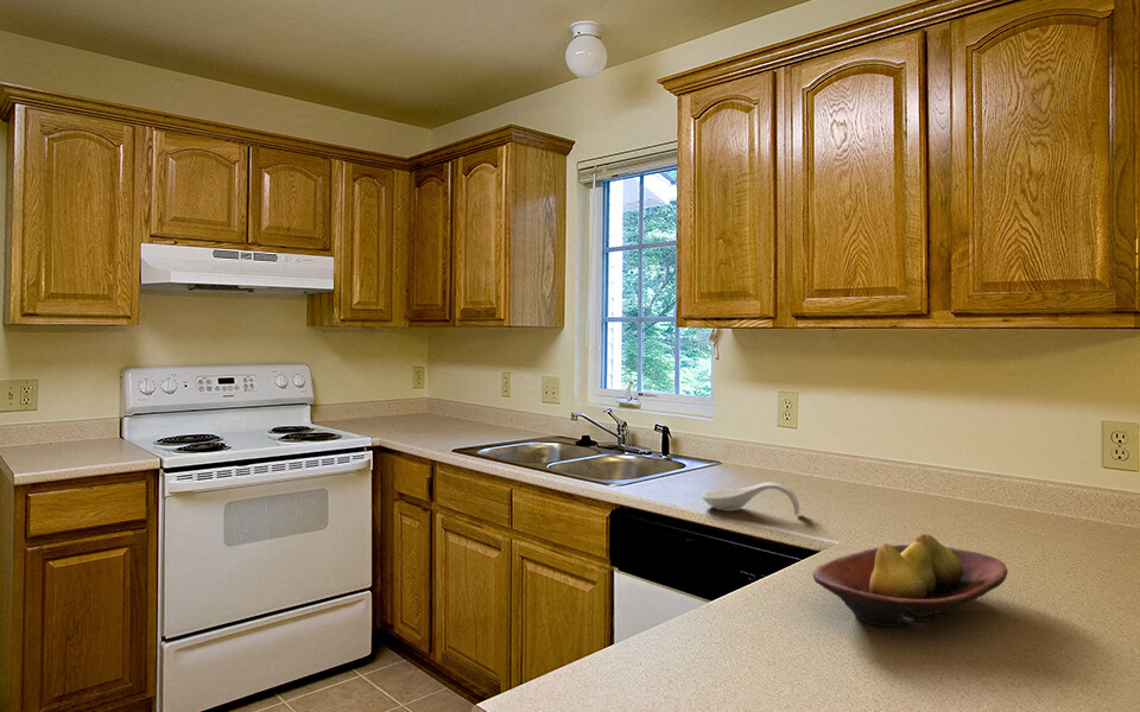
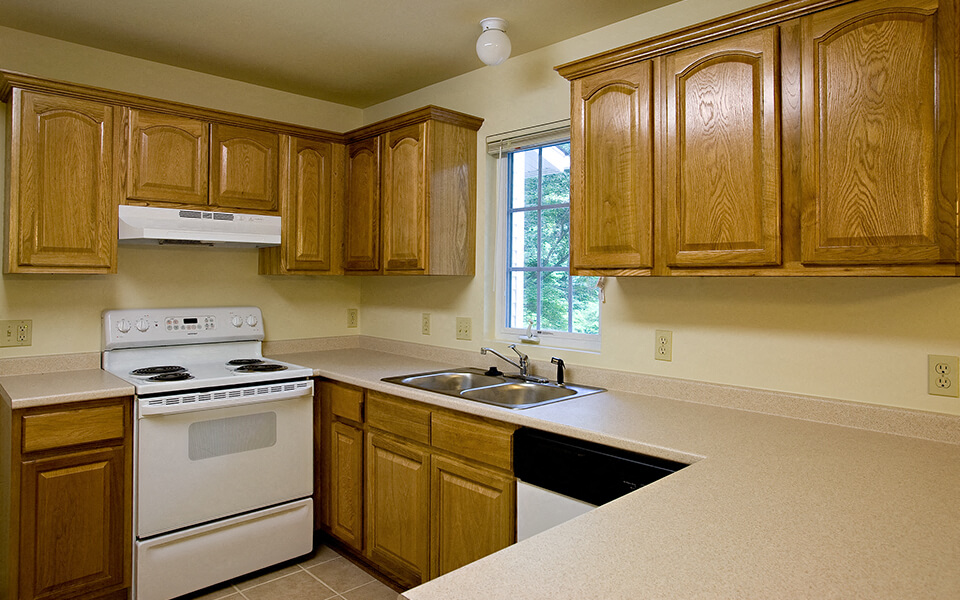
- fruit bowl (911, 572)
- spoon rest (749, 496)
